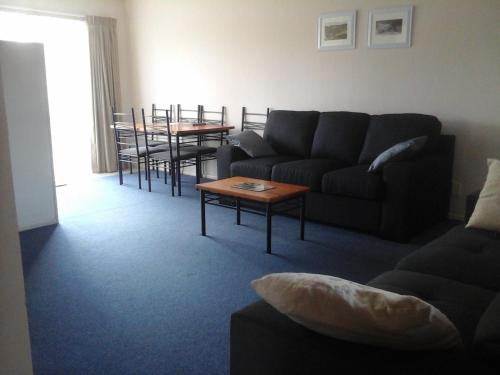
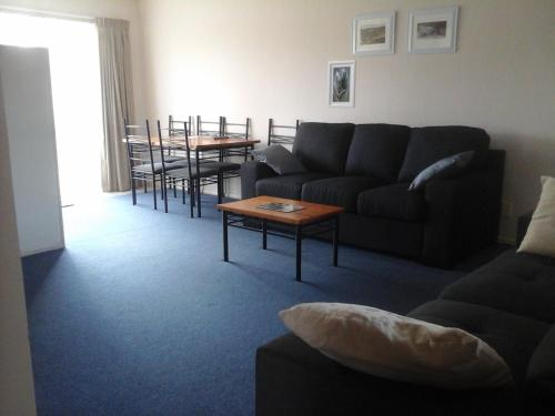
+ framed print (341, 84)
